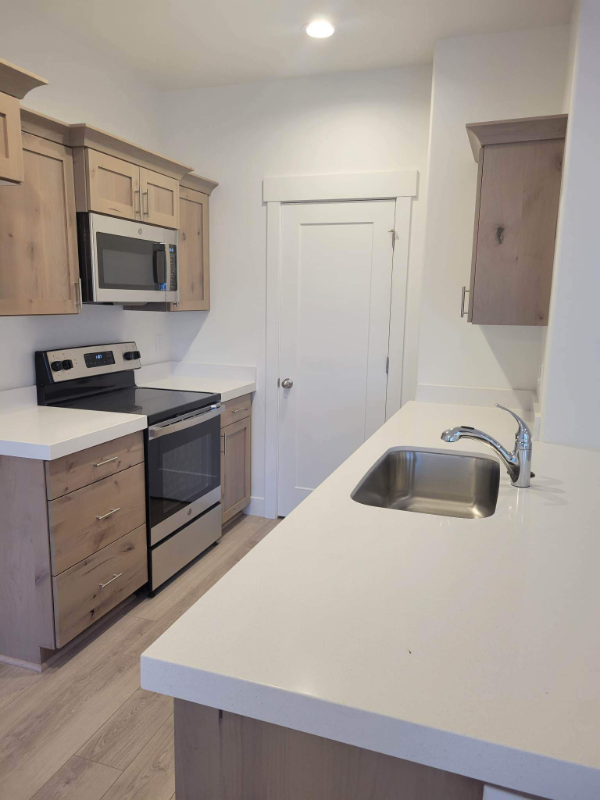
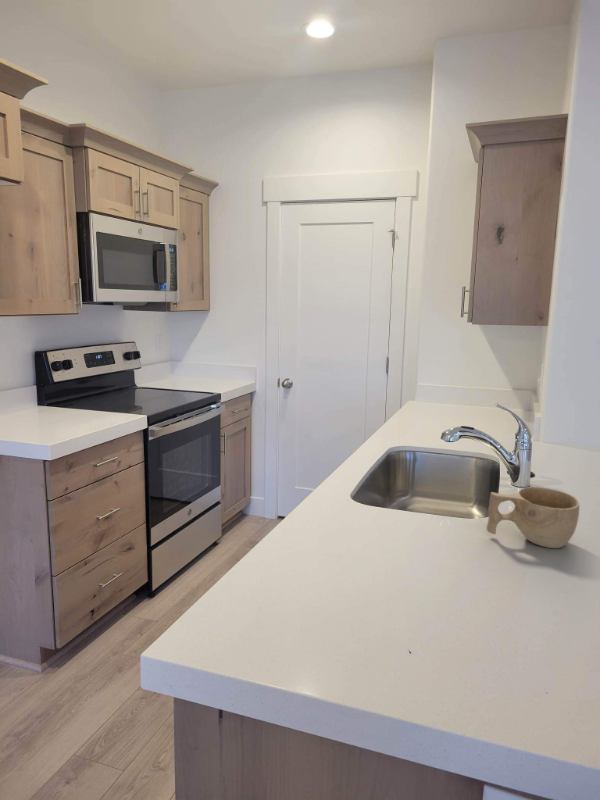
+ cup (531, 517)
